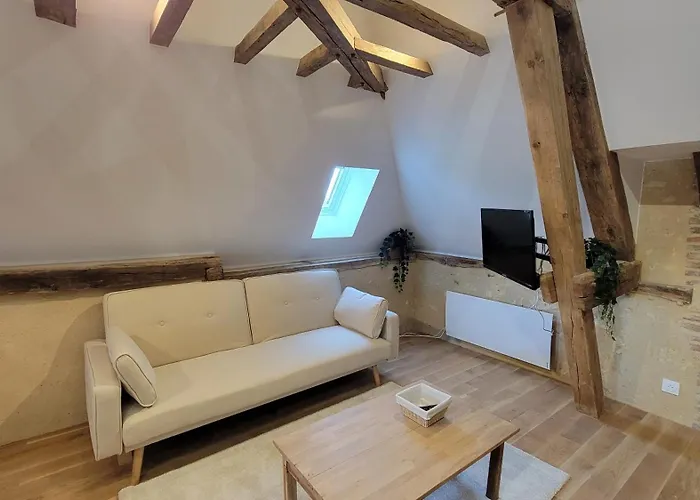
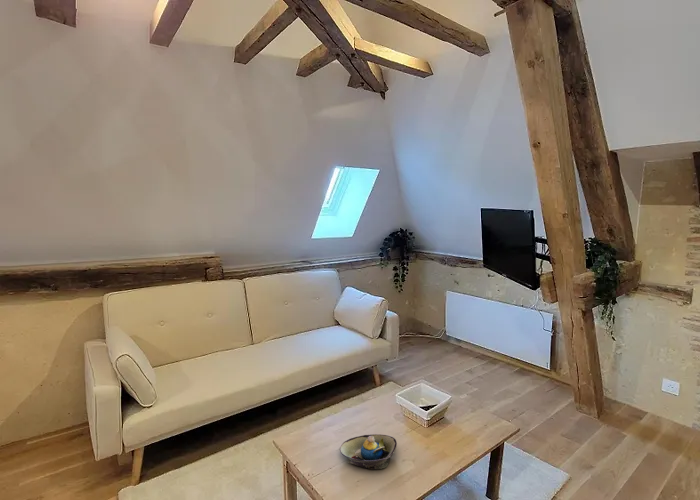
+ decorative bowl (376, 445)
